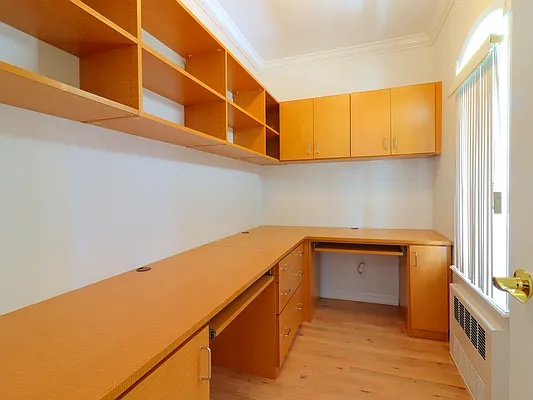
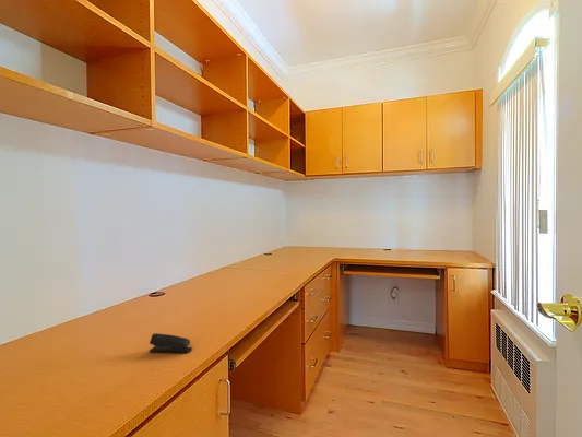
+ stapler (170, 342)
